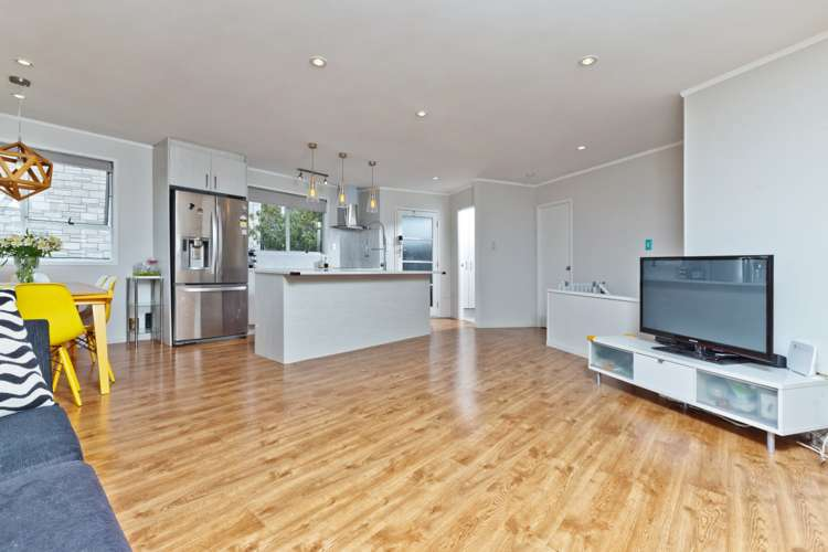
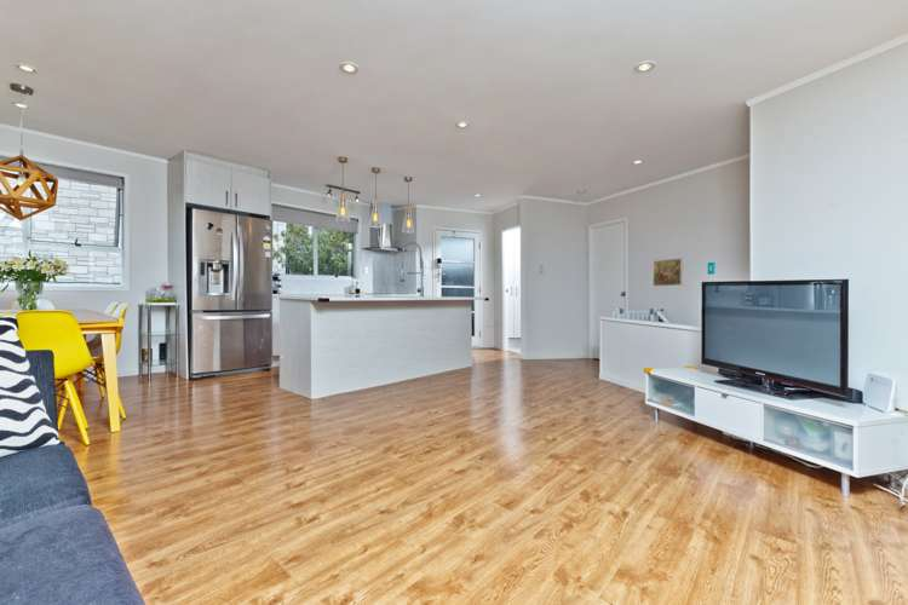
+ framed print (667, 272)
